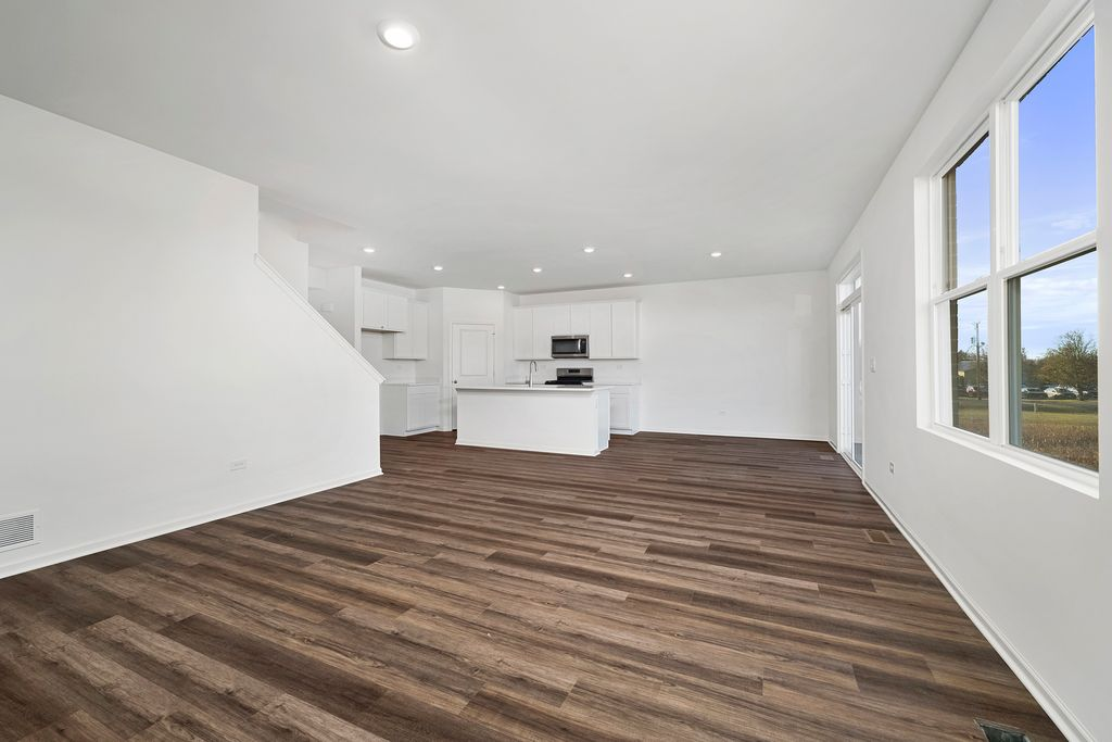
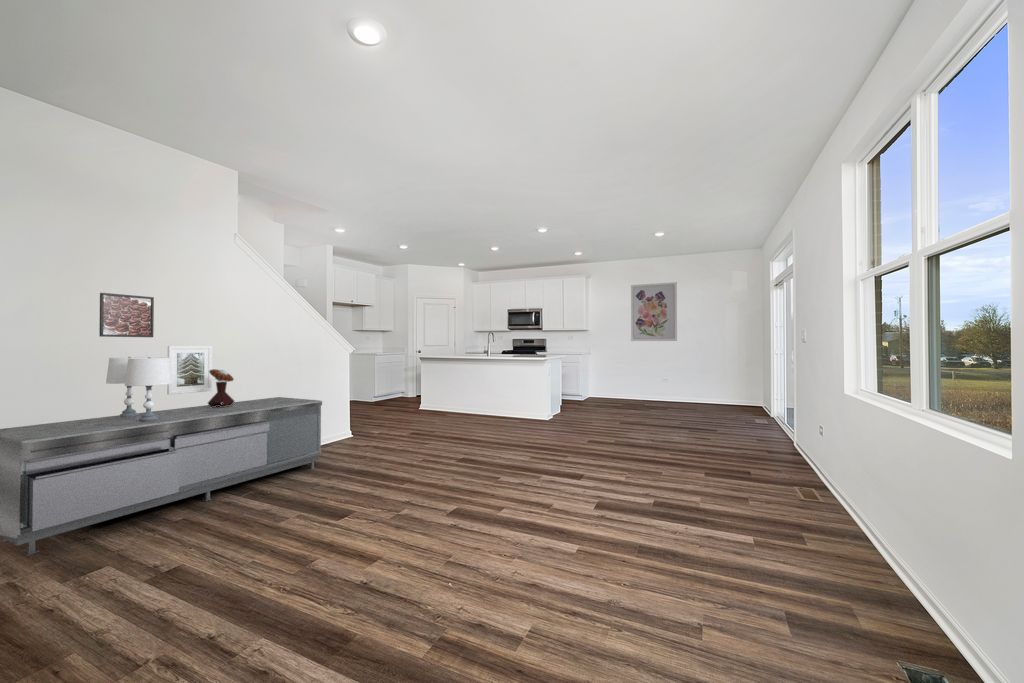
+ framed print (190, 369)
+ wall art (653, 312)
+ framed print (127, 316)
+ sideboard (192, 454)
+ table lamp (138, 385)
+ mushroom (221, 387)
